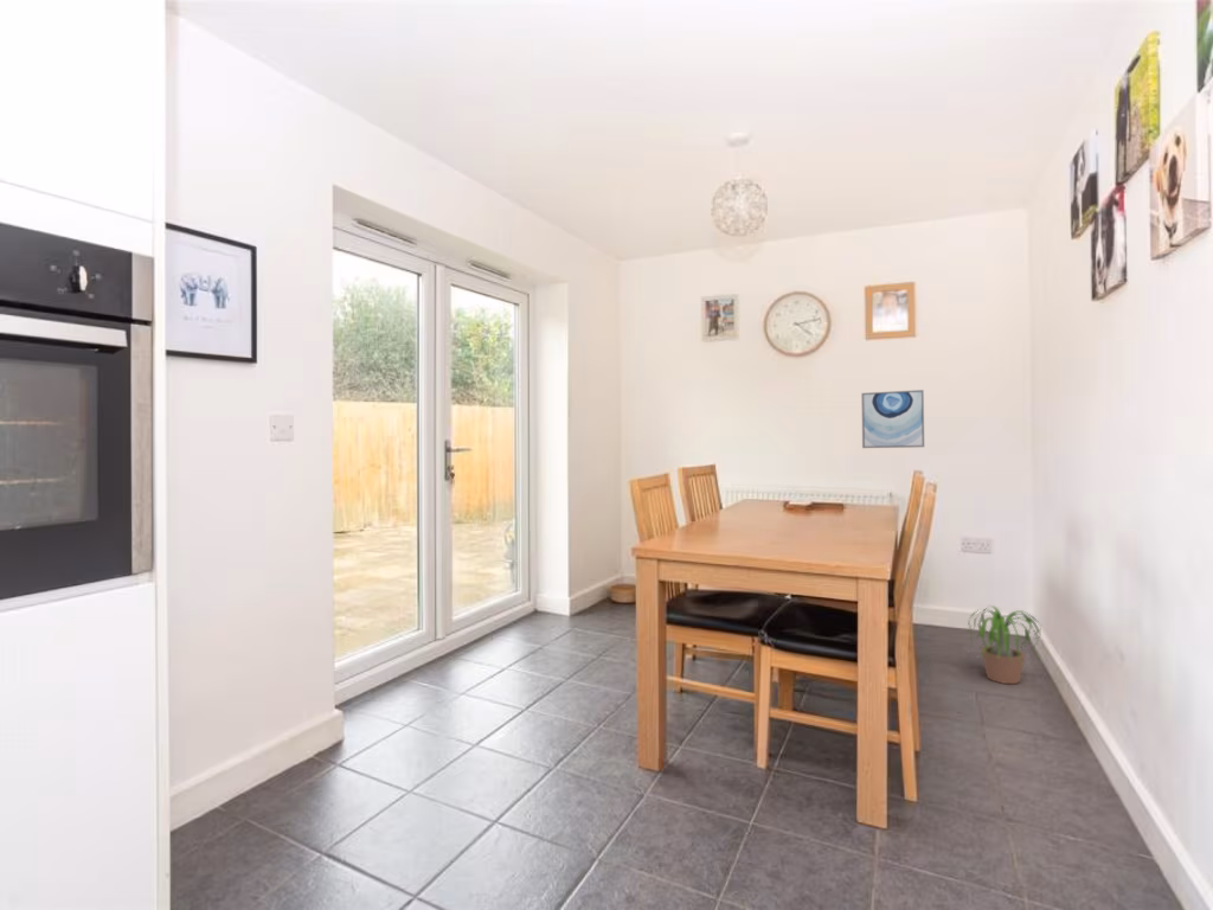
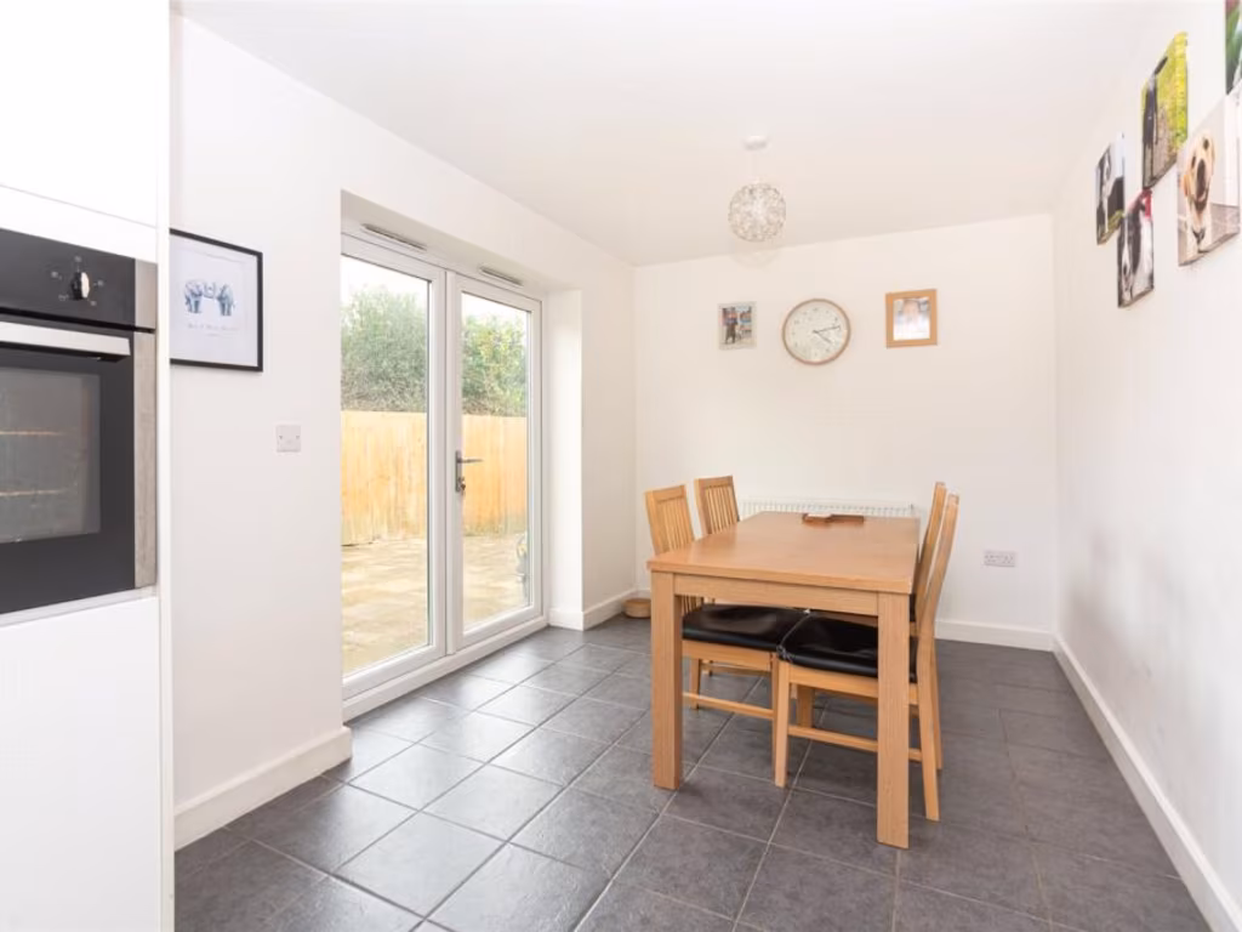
- potted plant (1008, 646)
- wall art (892, 419)
